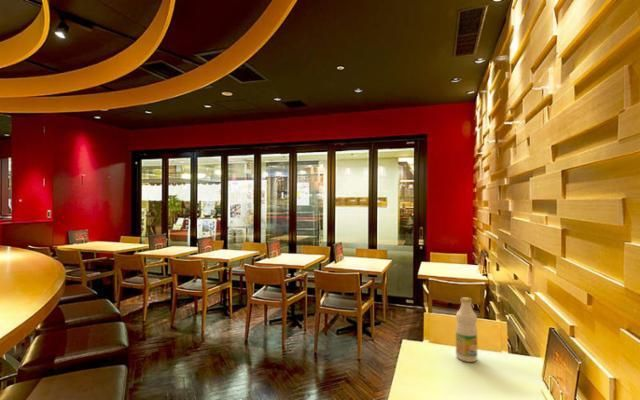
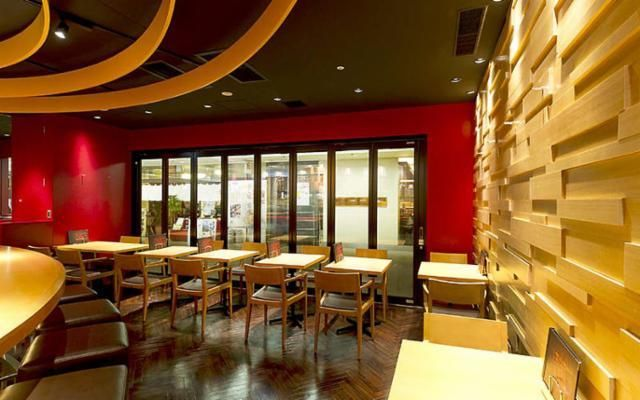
- bottle (466, 328)
